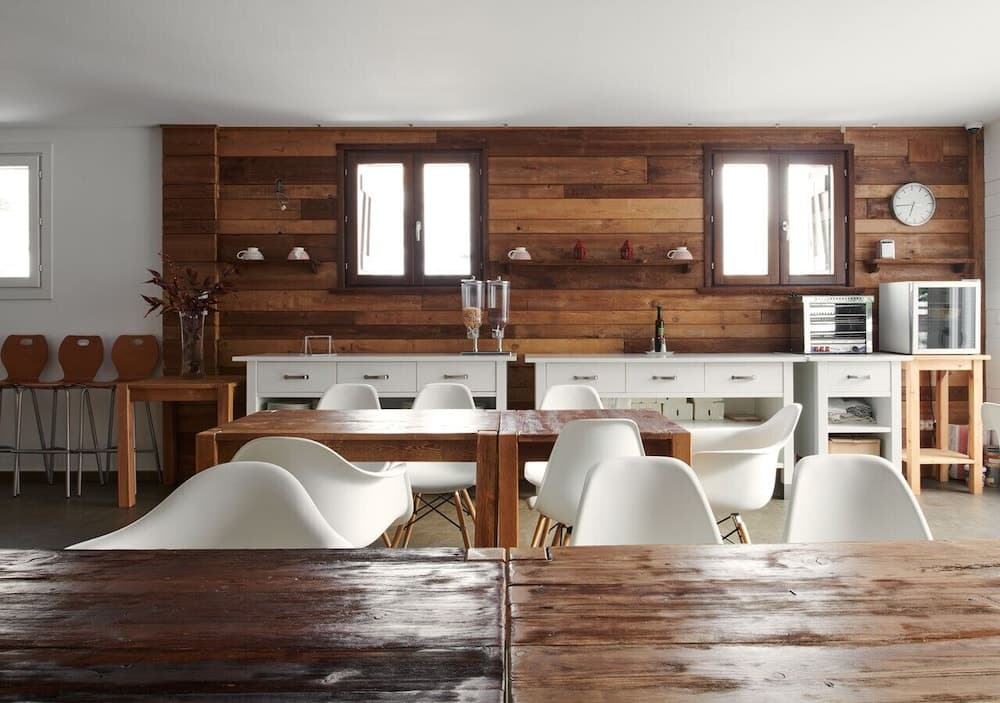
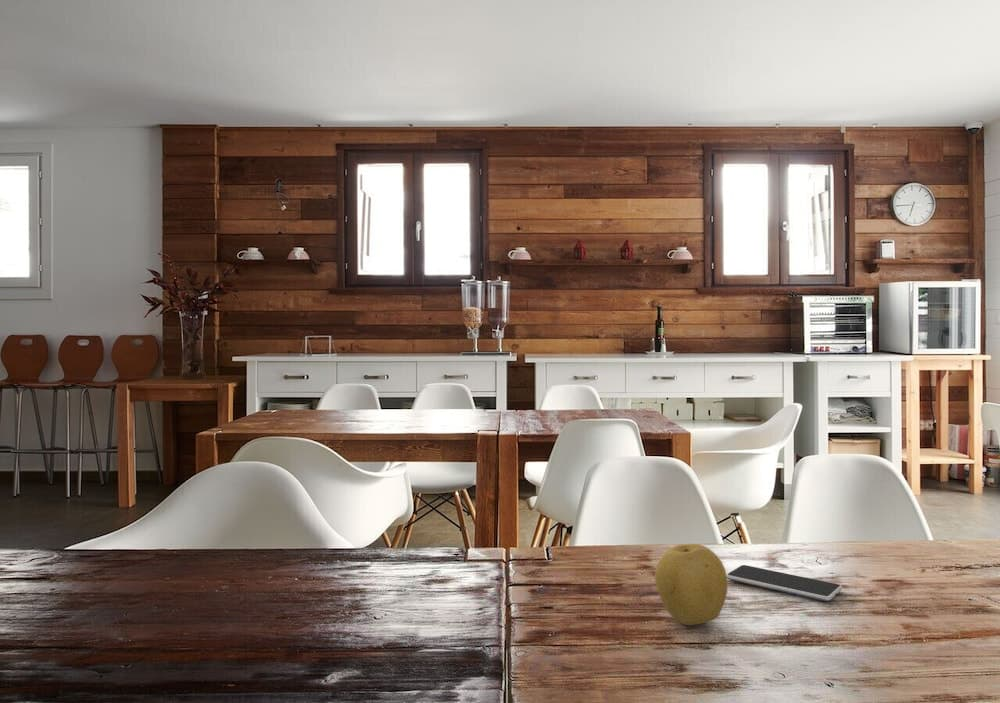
+ fruit (690, 583)
+ smartphone (782, 582)
